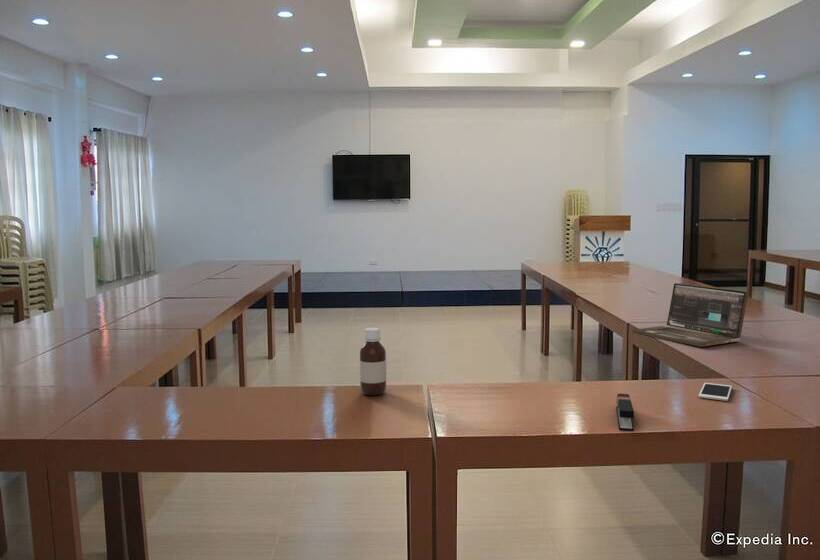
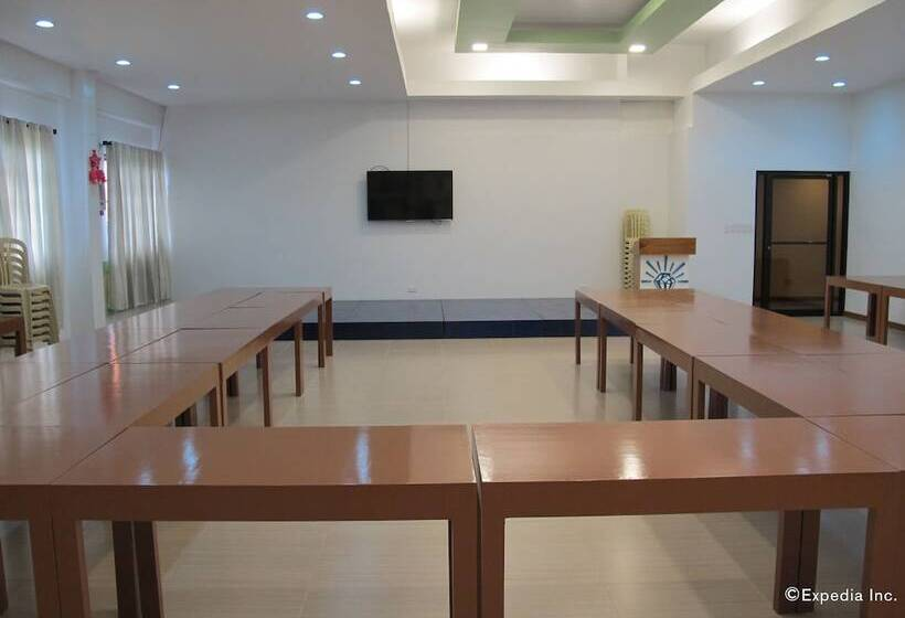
- stapler (624, 409)
- laptop (688, 312)
- cell phone (715, 391)
- bottle (372, 361)
